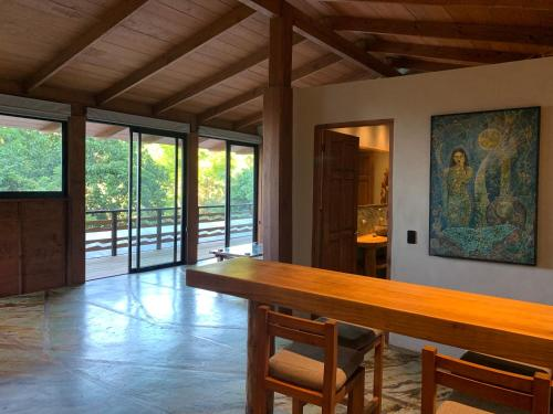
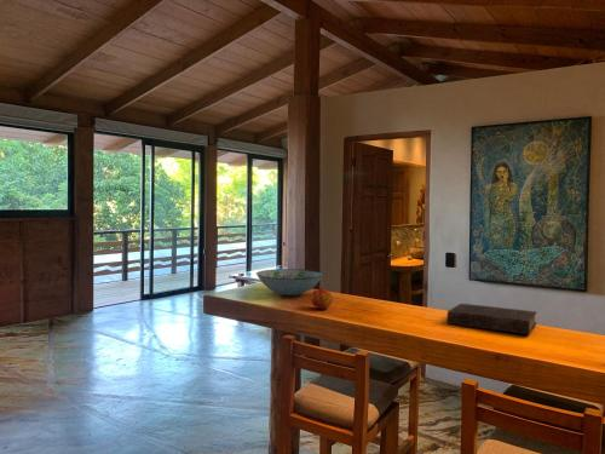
+ decorative bowl (289, 283)
+ apple (321, 299)
+ book (491, 317)
